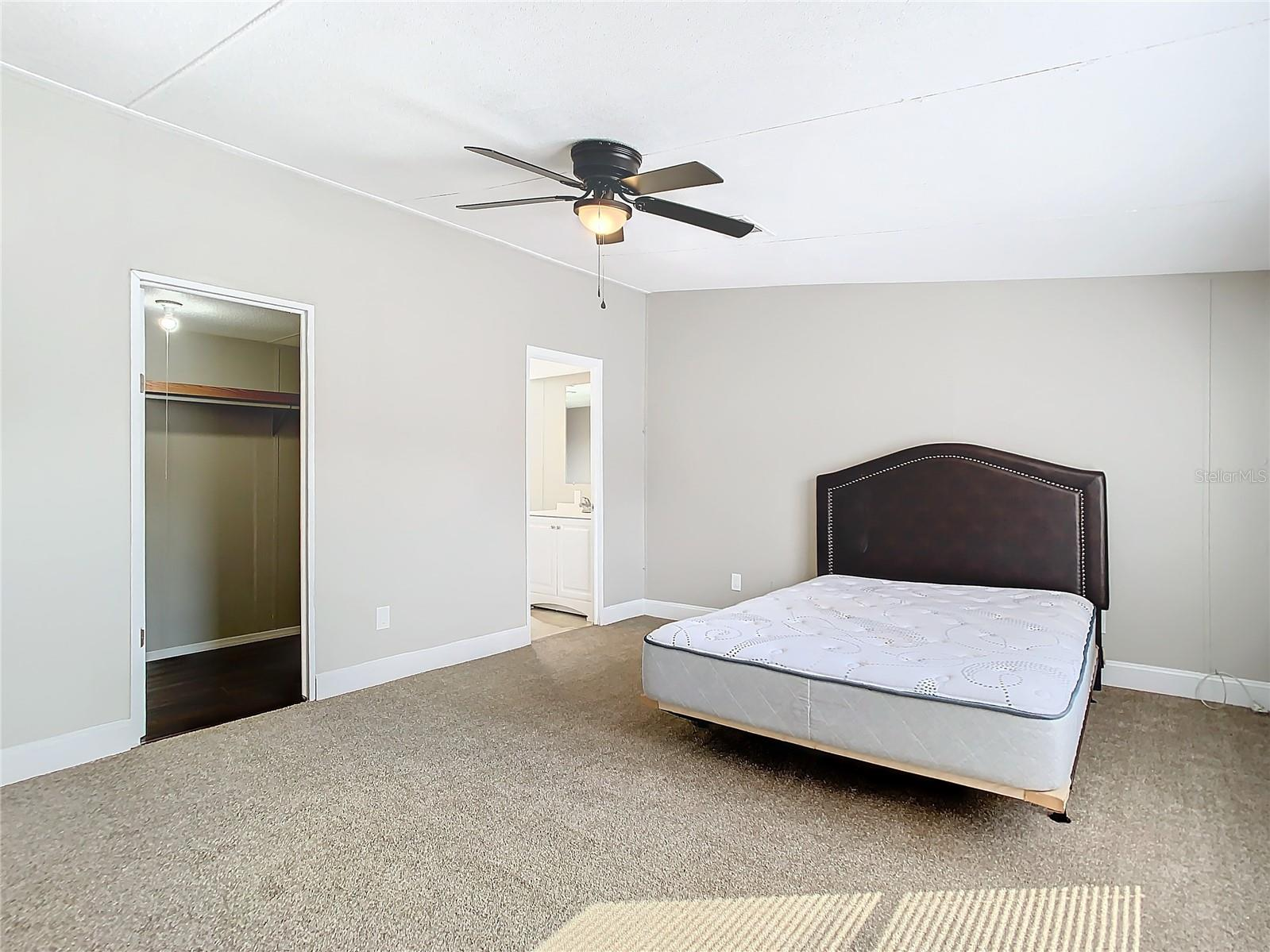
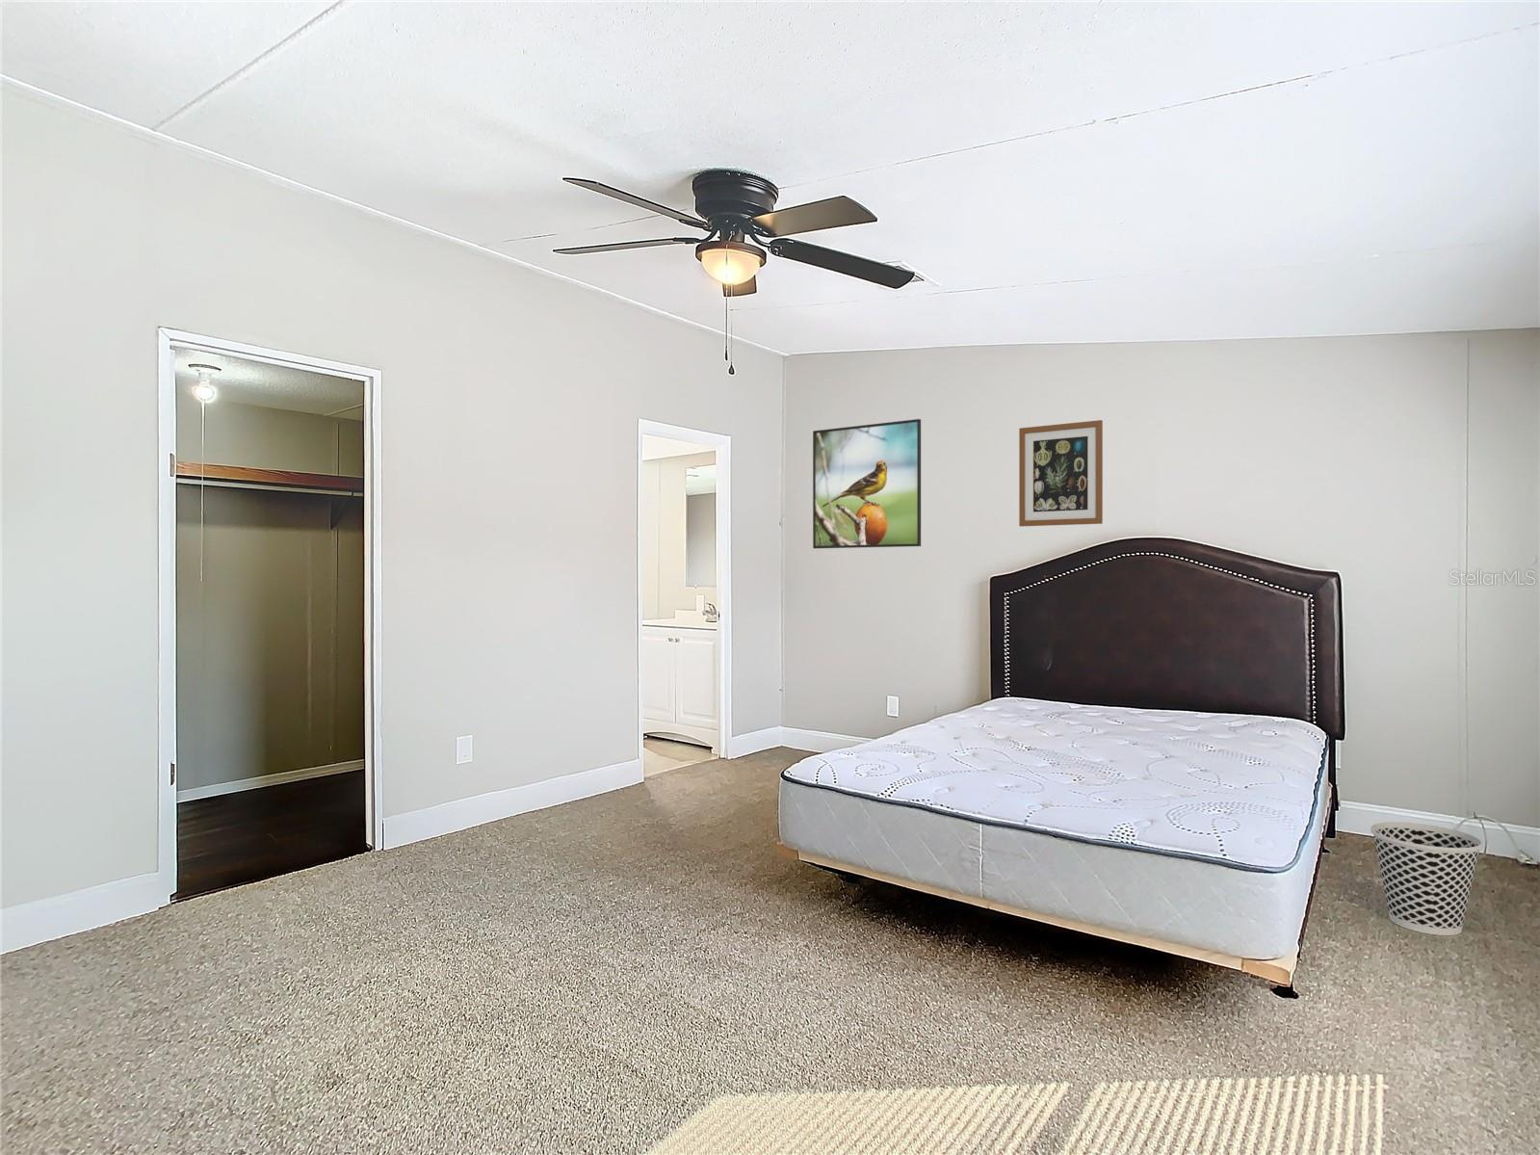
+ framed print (865, 485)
+ wall art (1060, 474)
+ wastebasket (1425, 878)
